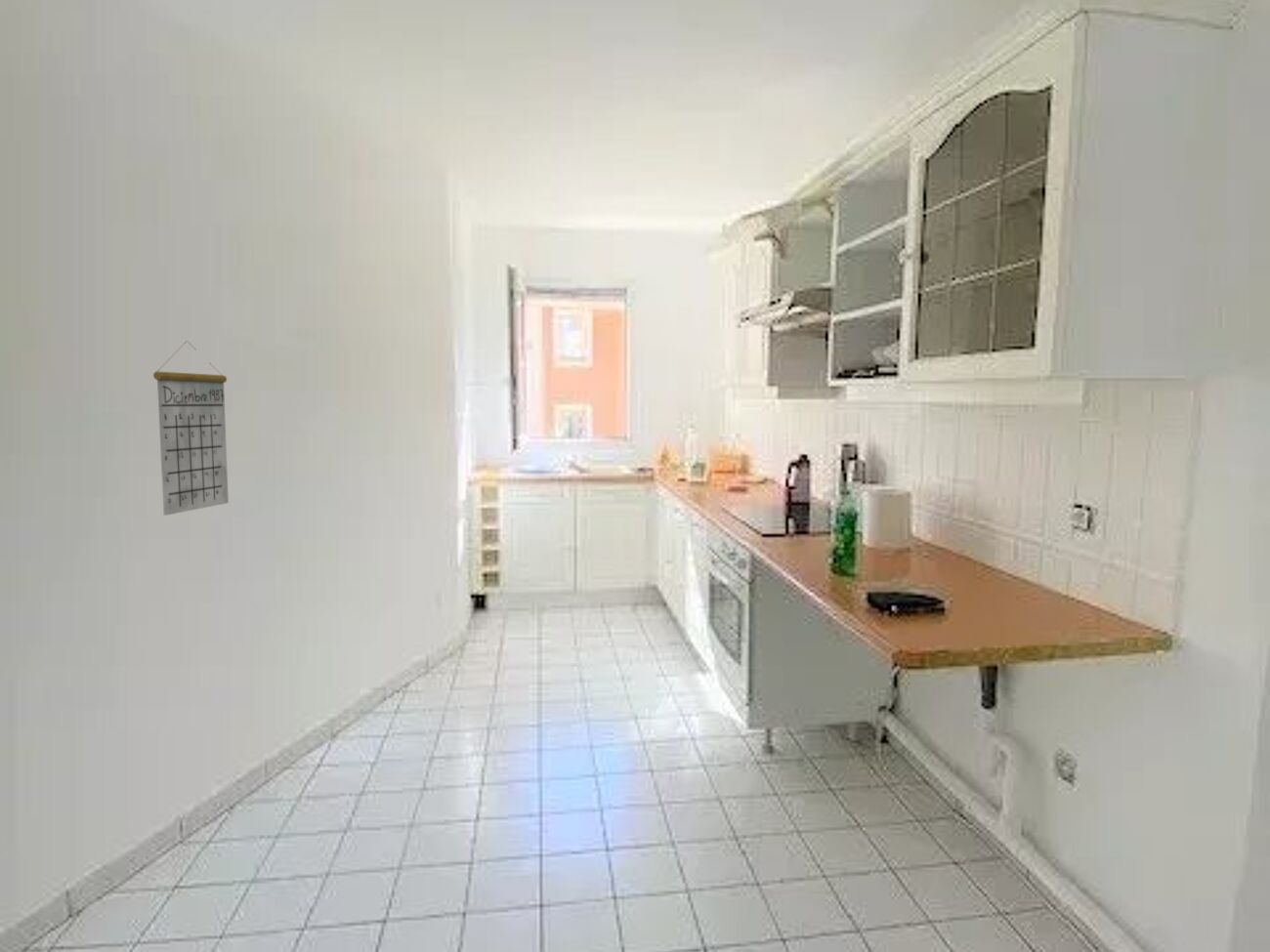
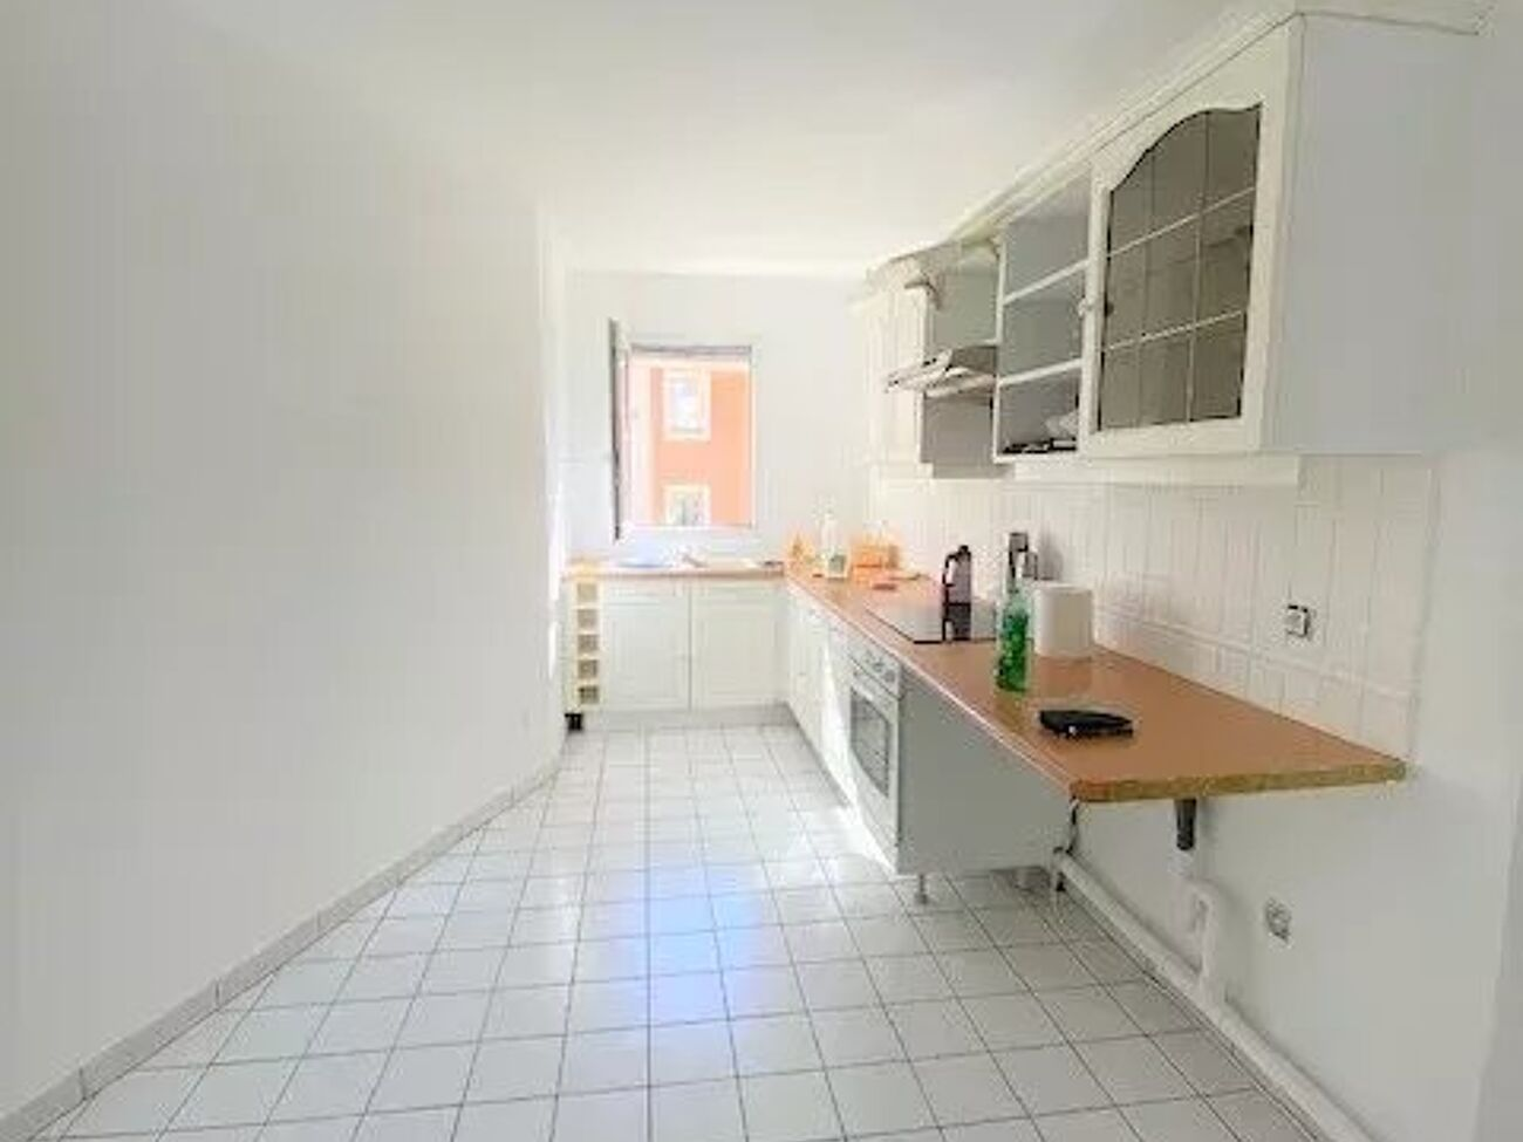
- calendar (193, 425)
